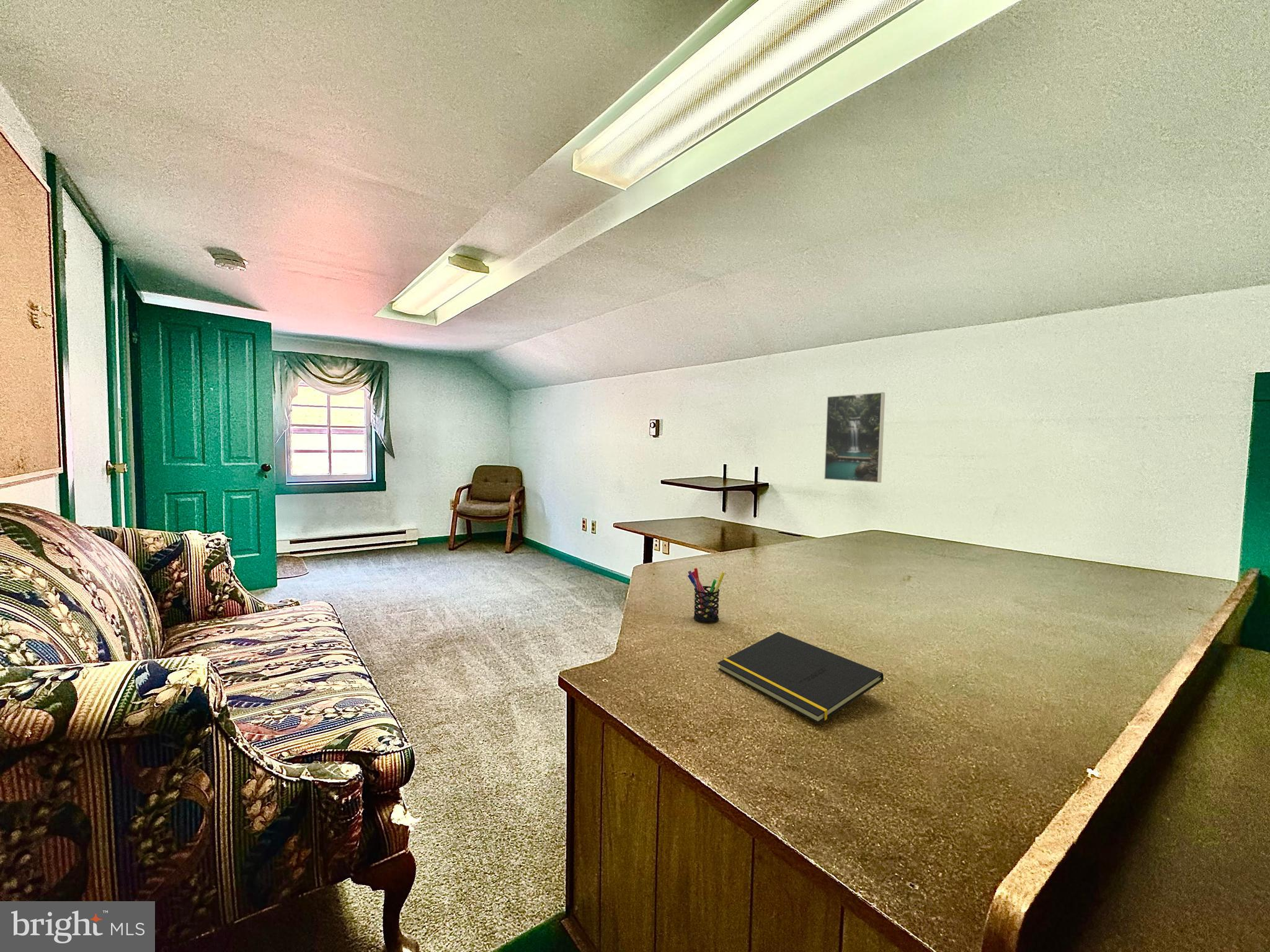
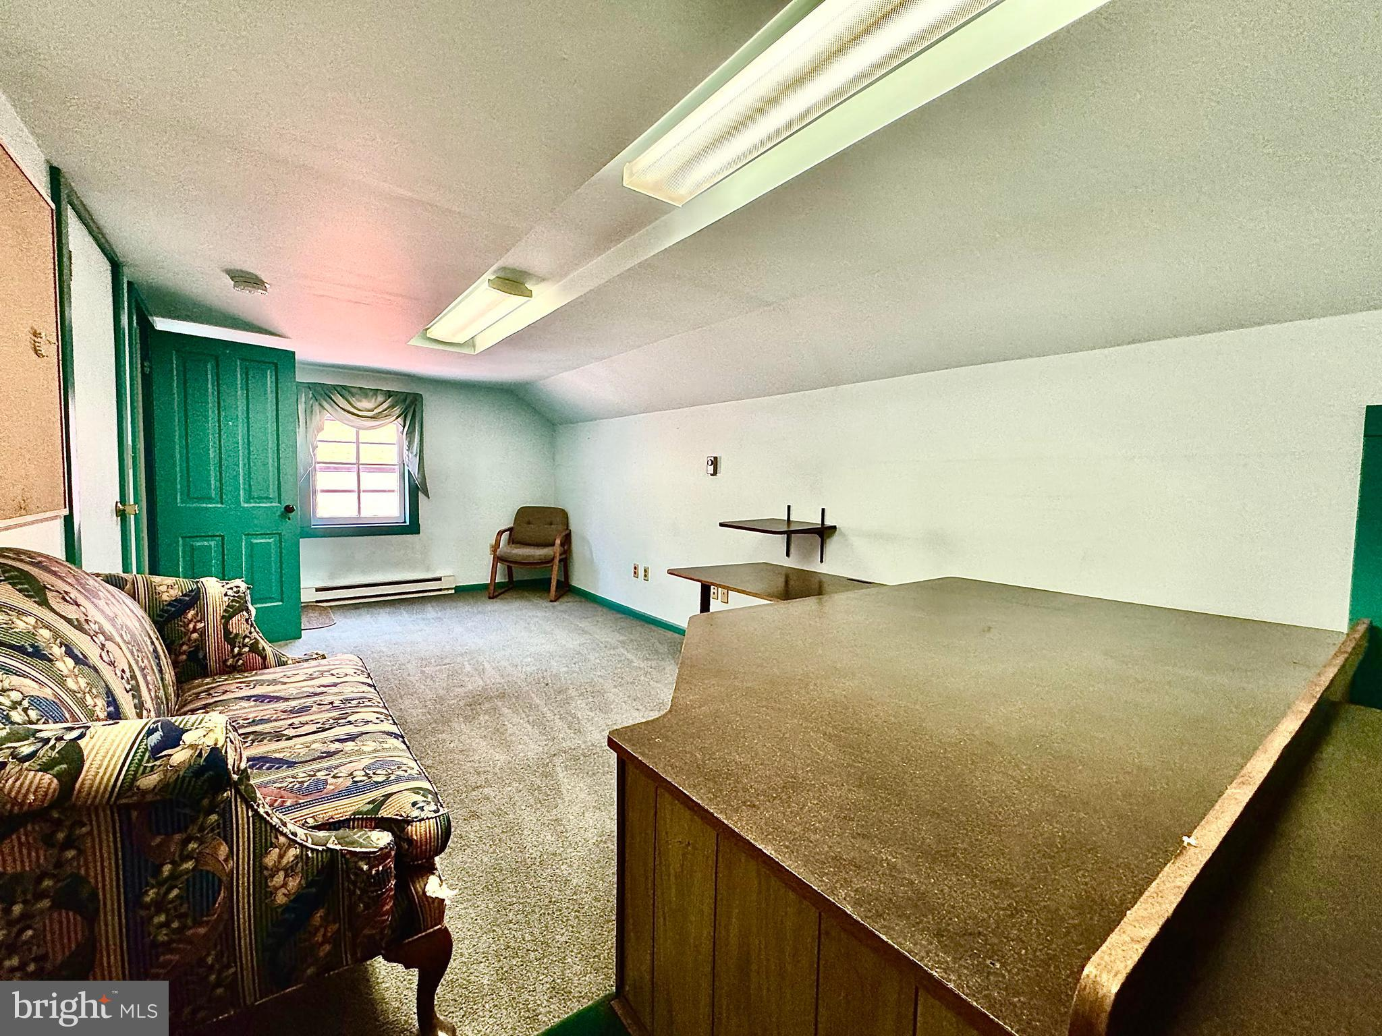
- notepad (796, 671)
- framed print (853, 438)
- pen holder (706, 594)
